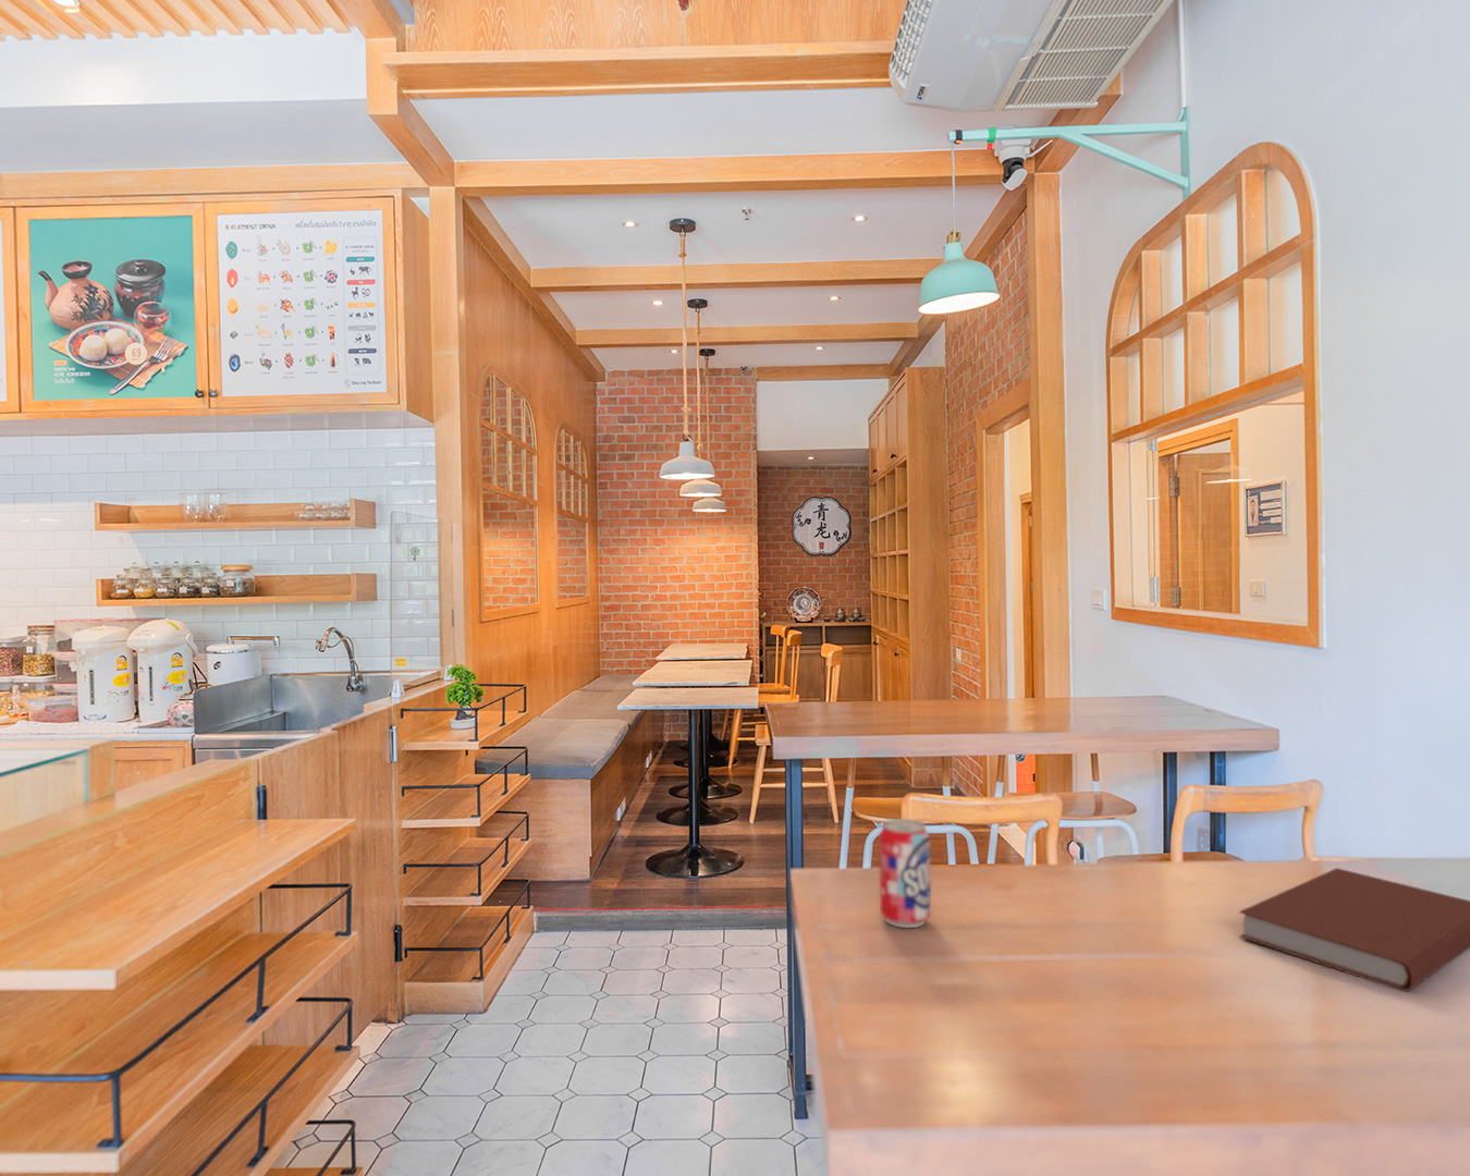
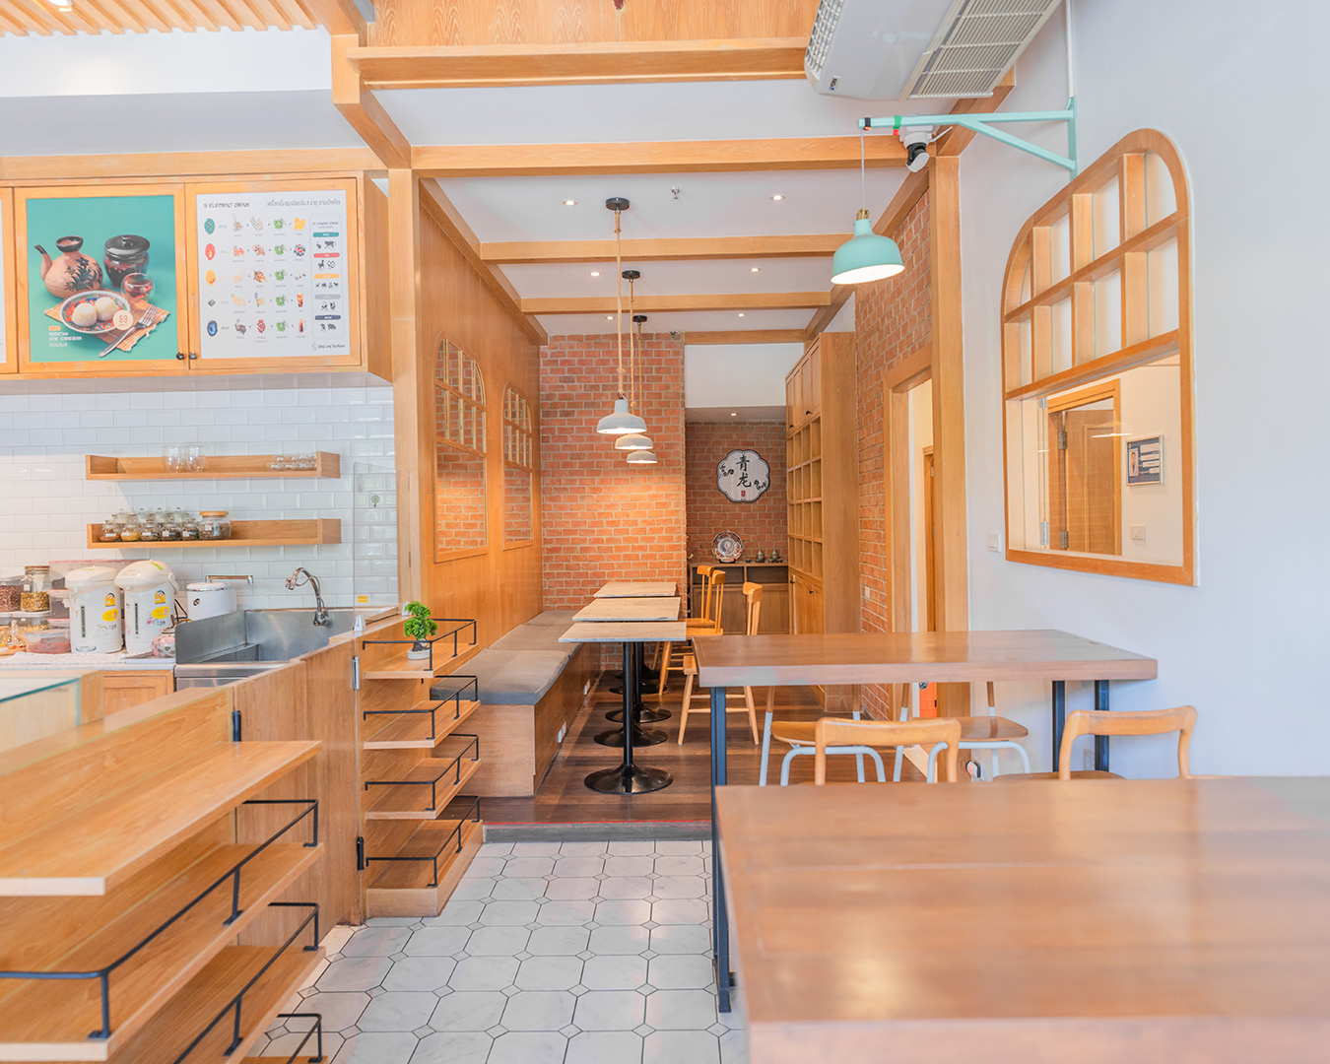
- beverage can (904, 871)
- book (1369, 923)
